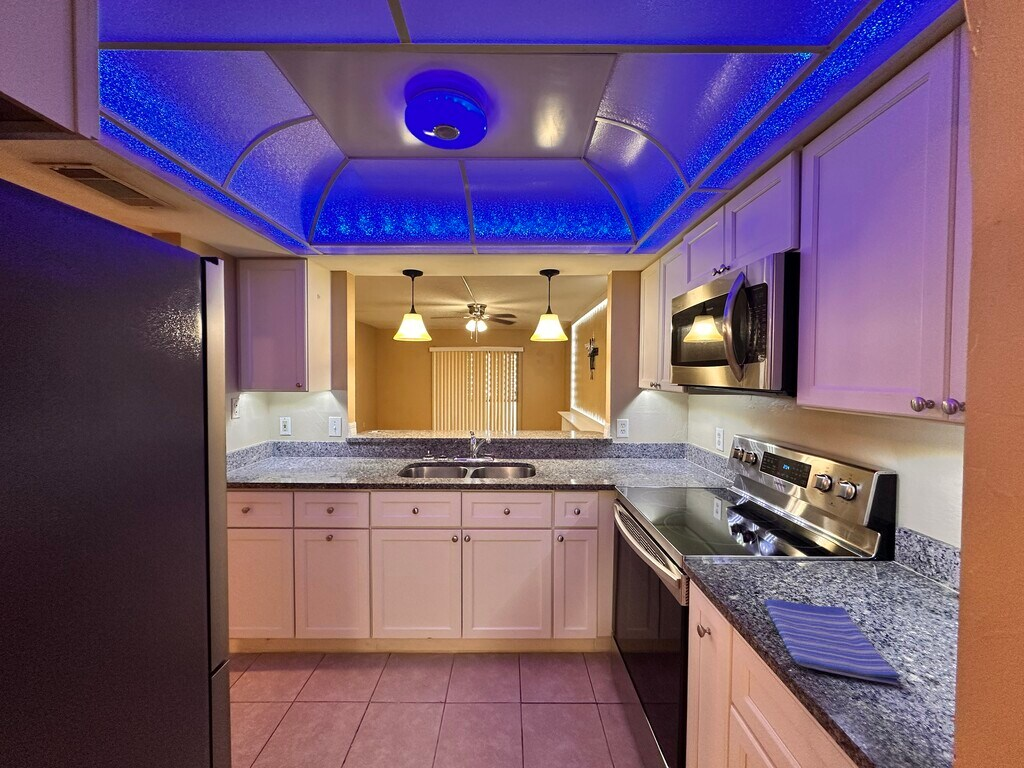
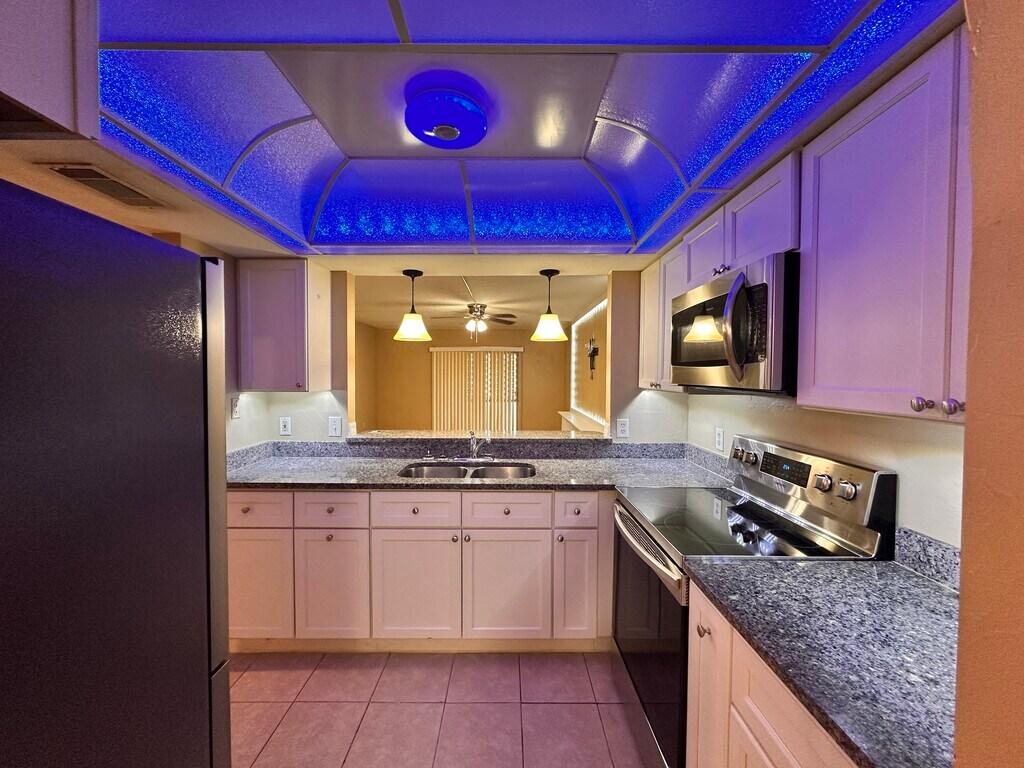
- dish towel (822, 633)
